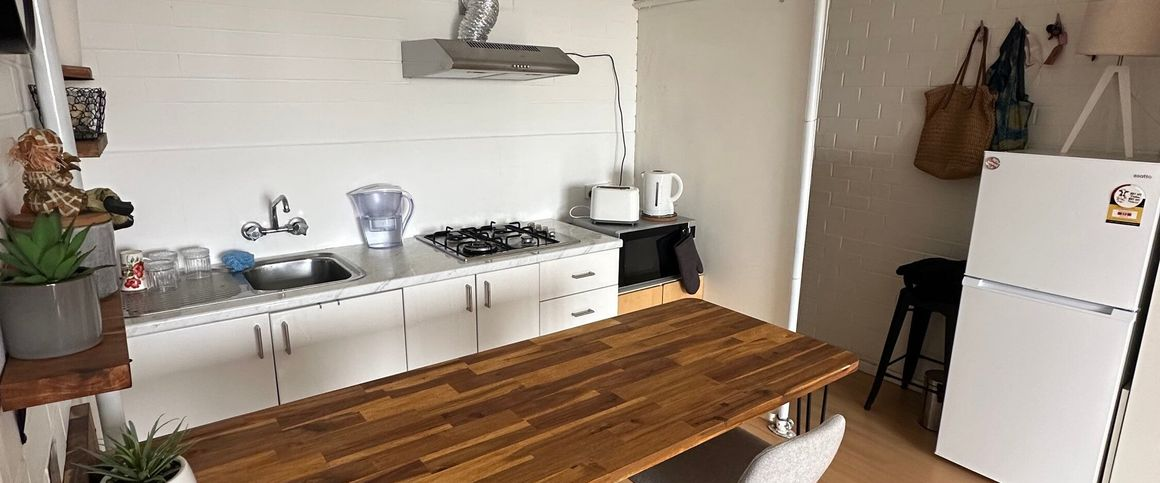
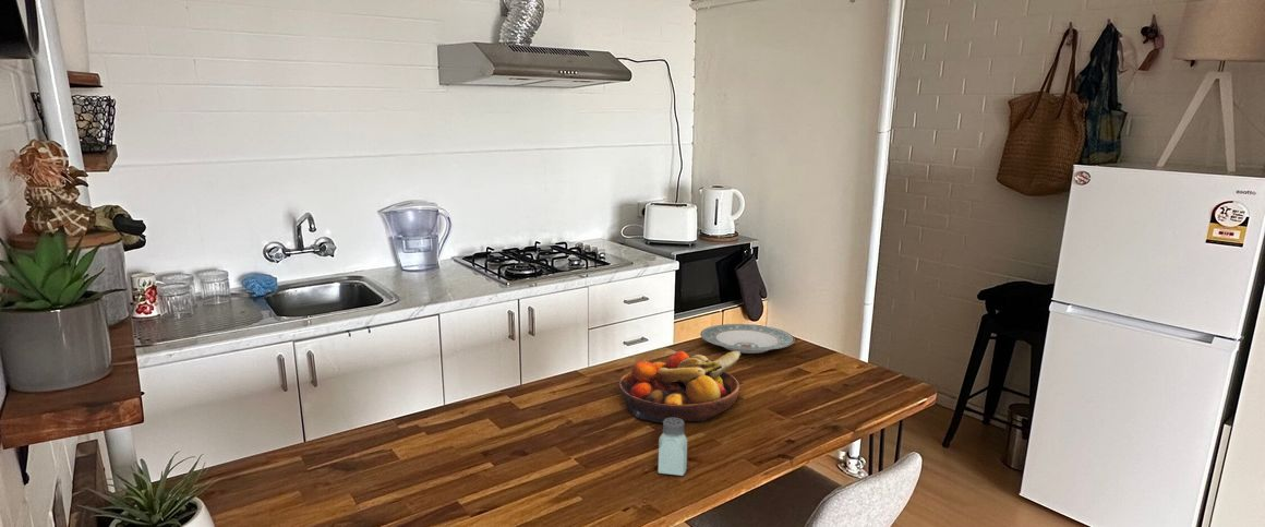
+ saltshaker (673, 445)
+ plate (746, 340)
+ fruit bowl (679, 378)
